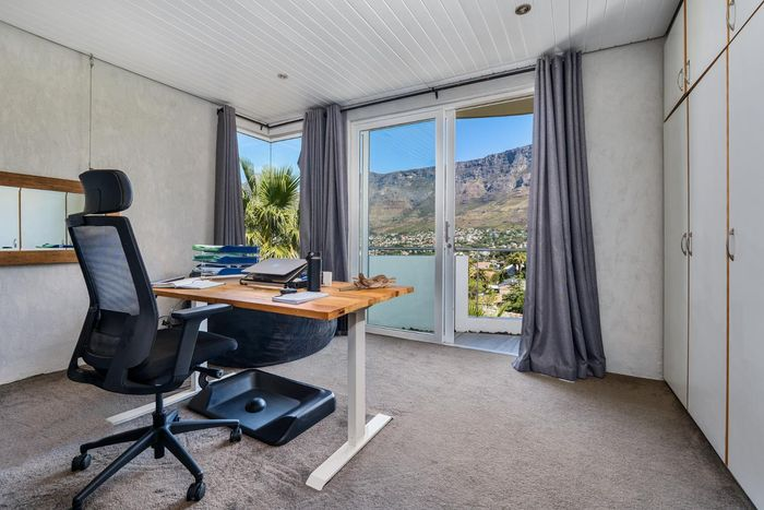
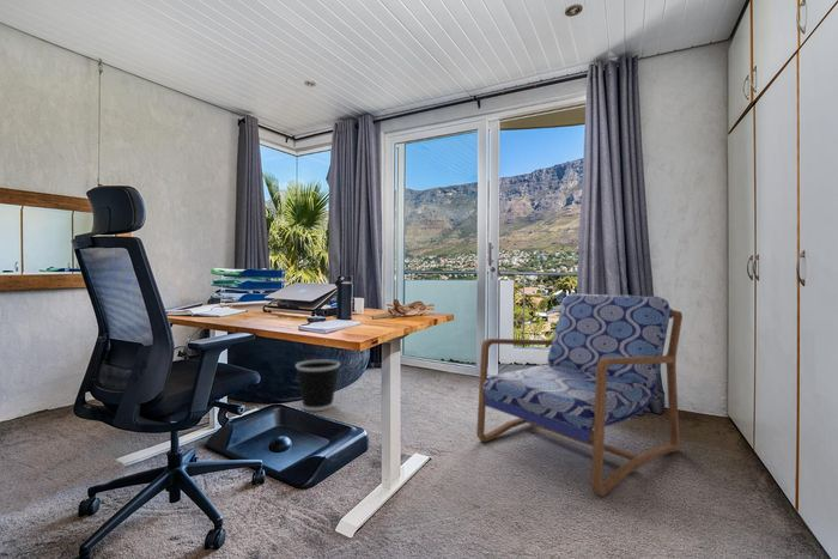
+ wastebasket (317, 384)
+ armchair (577, 370)
